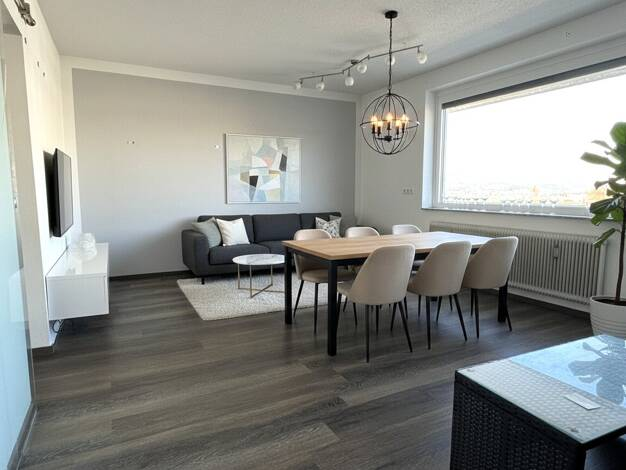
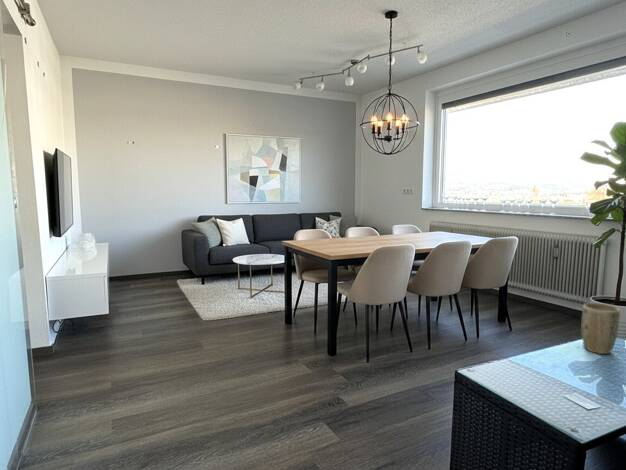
+ plant pot (599, 328)
